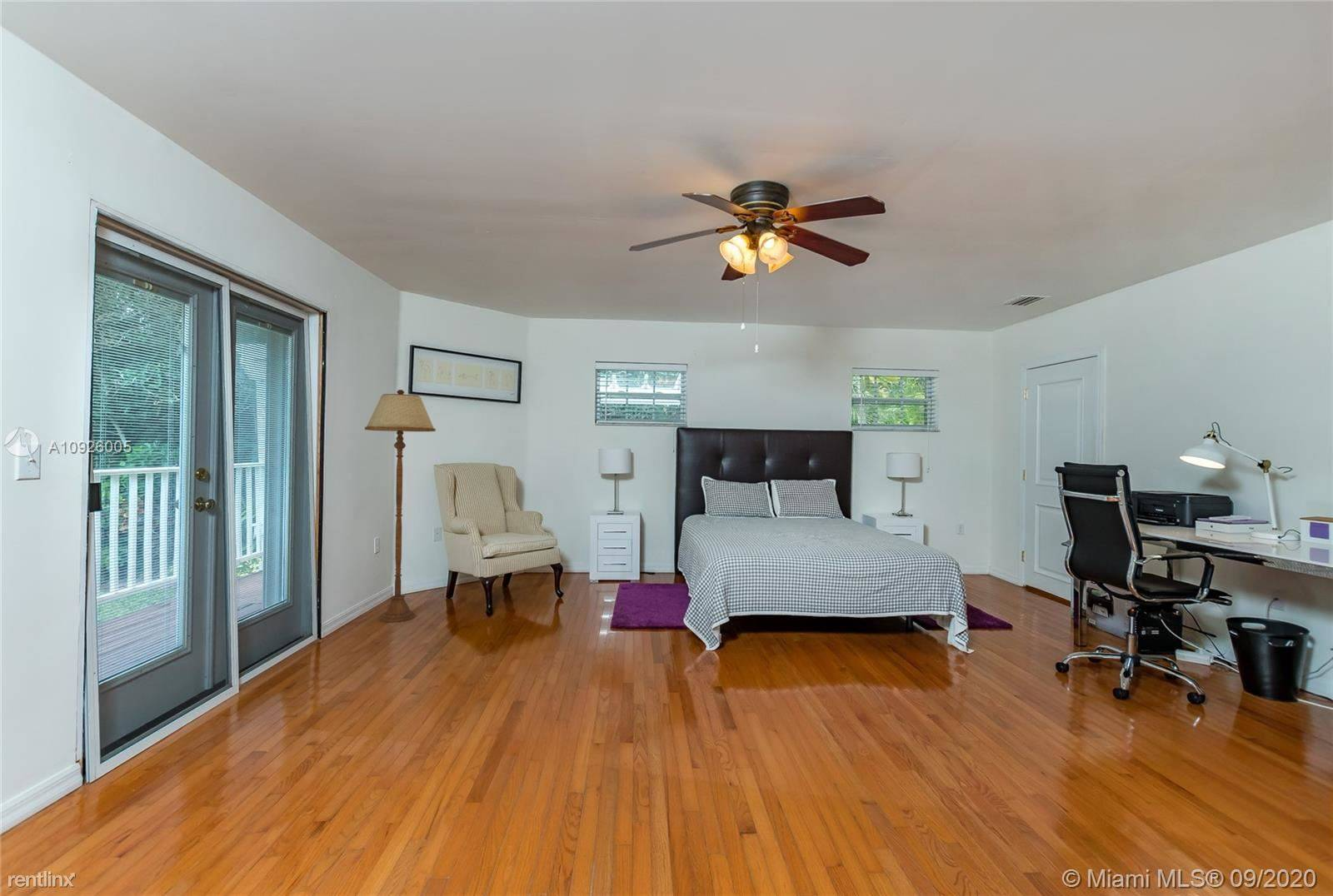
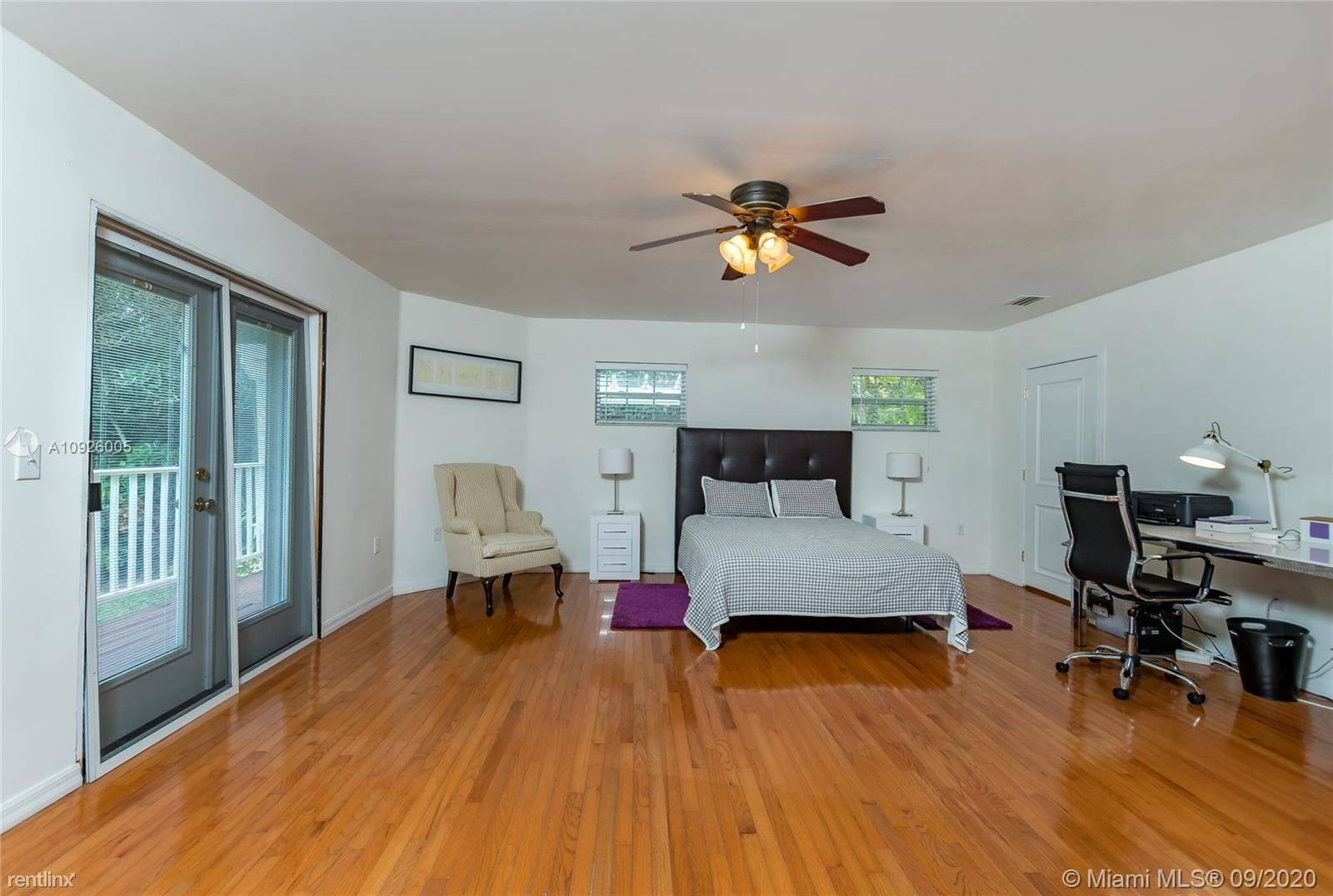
- floor lamp (399, 503)
